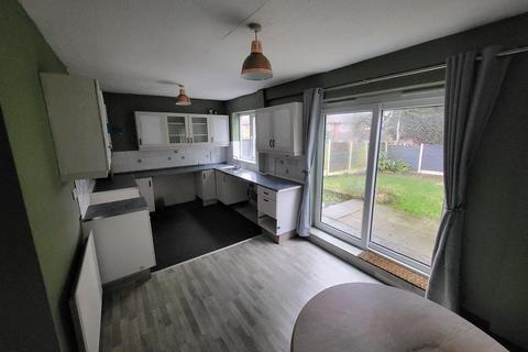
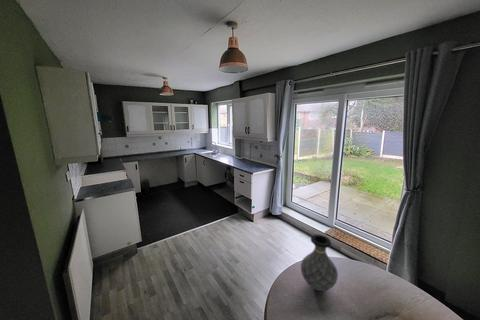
+ vase (319, 263)
